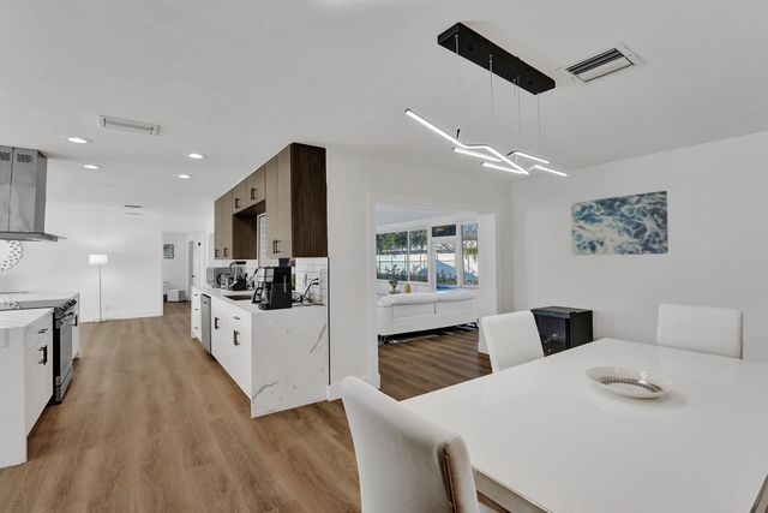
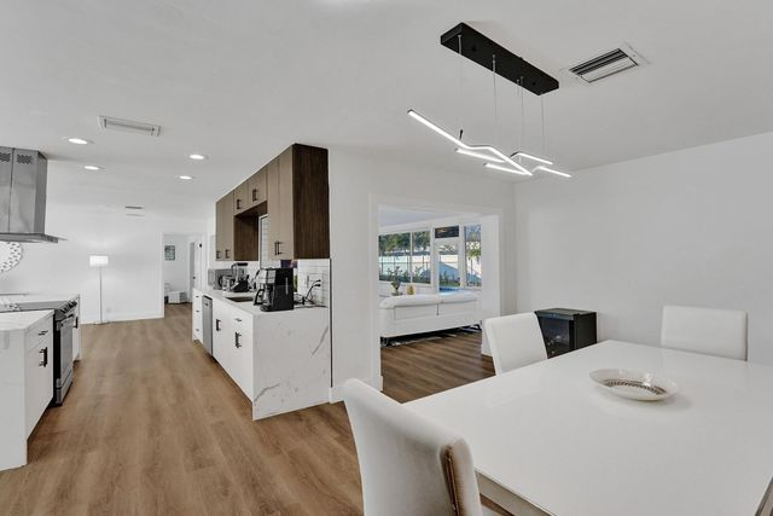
- wall art (614, 226)
